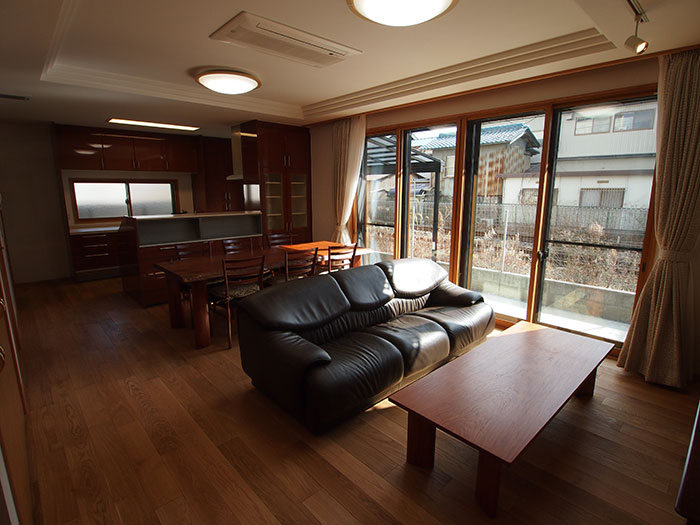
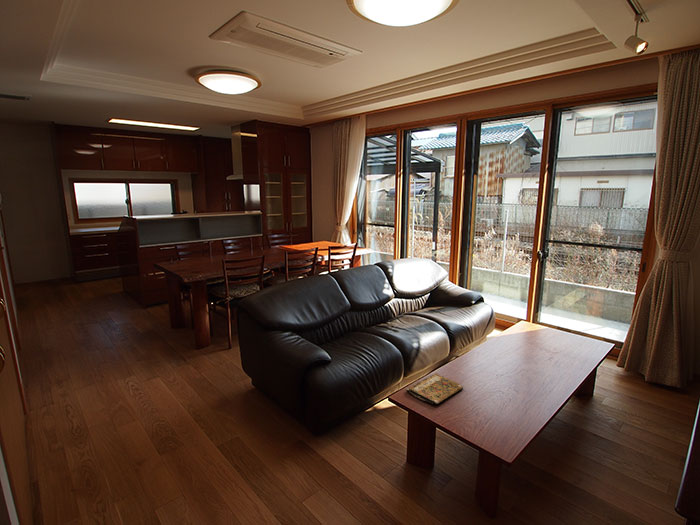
+ book (434, 387)
